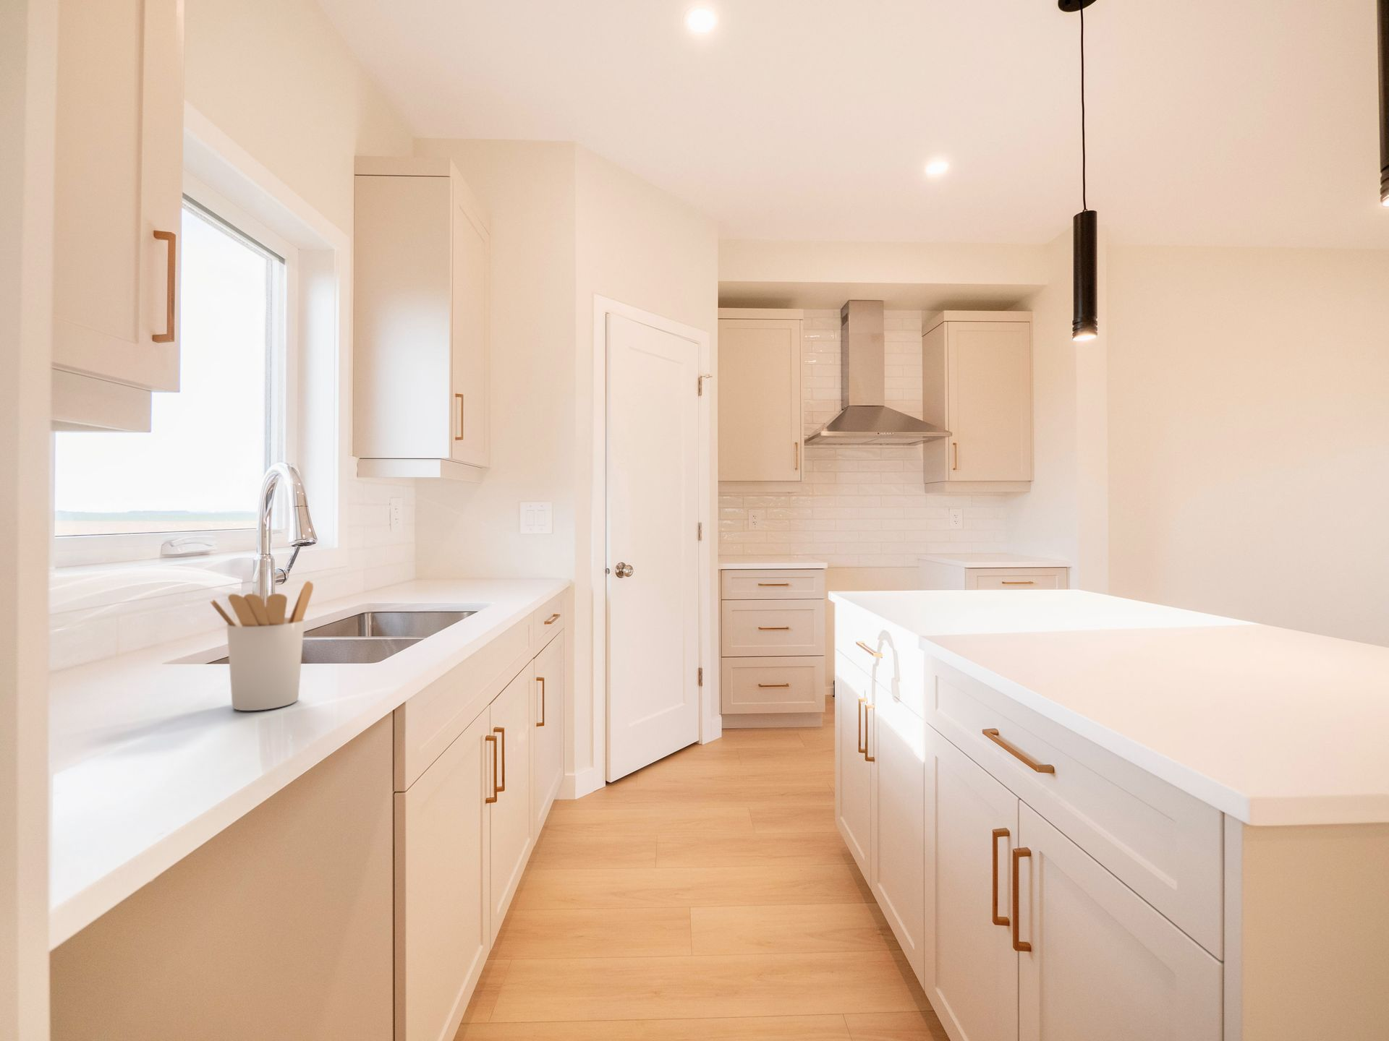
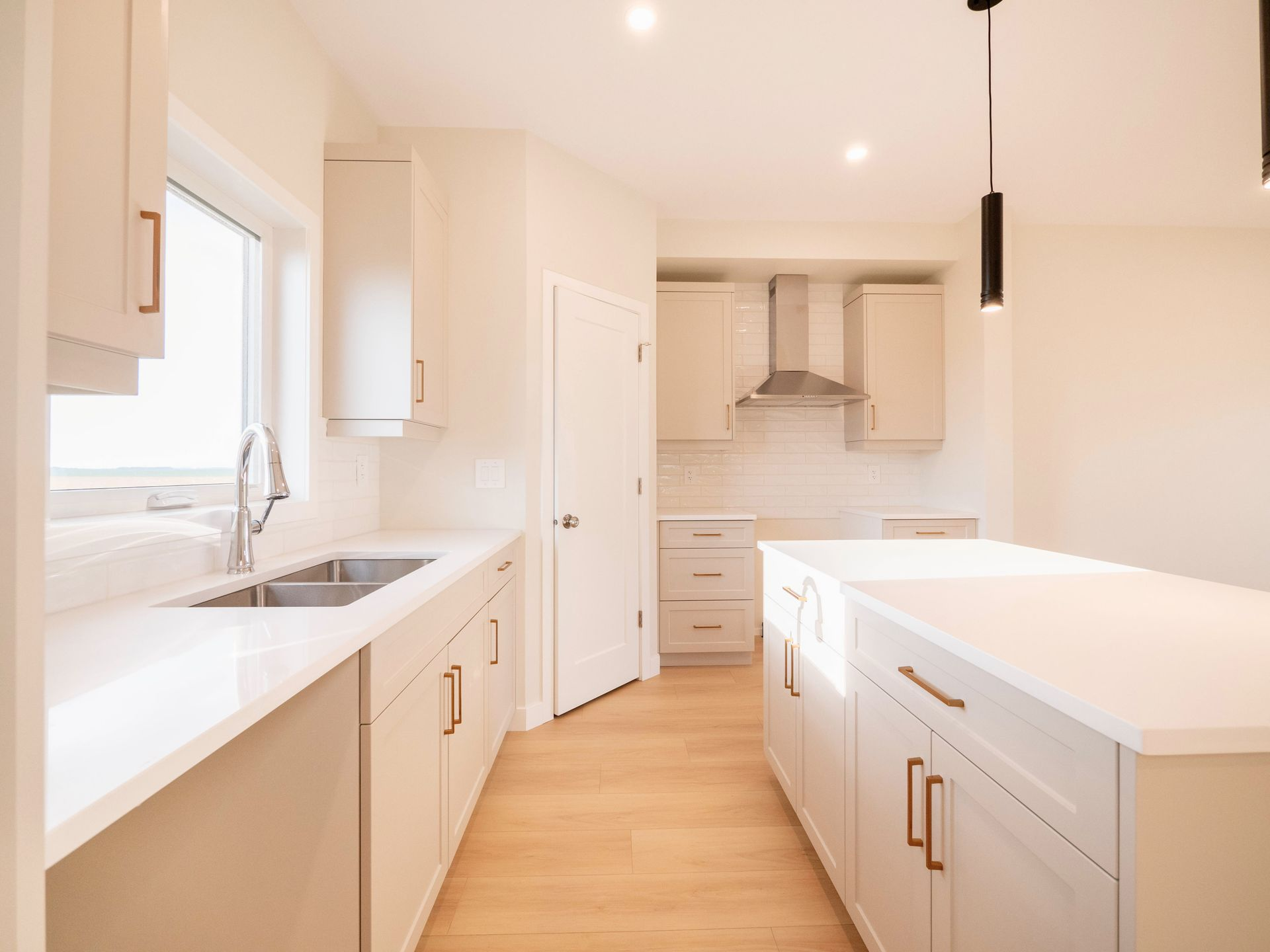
- utensil holder (264, 645)
